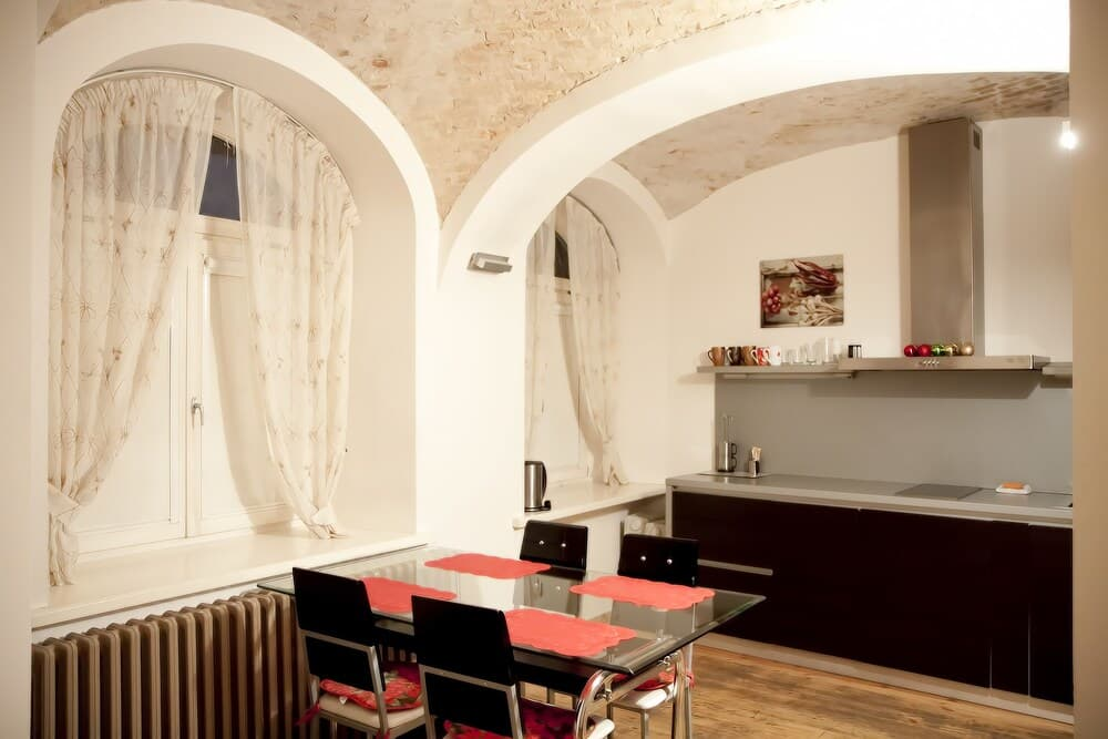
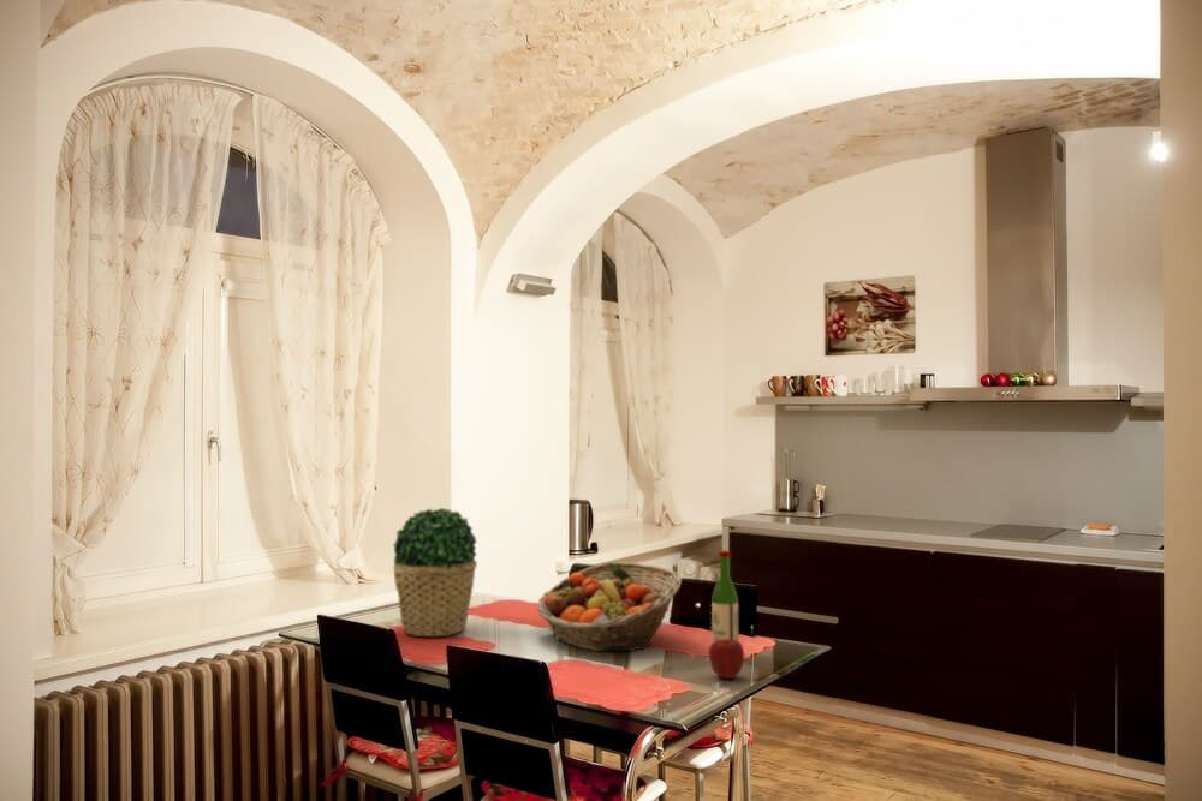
+ potted plant (435, 569)
+ wine bottle (725, 602)
+ apple (726, 658)
+ fruit basket (608, 604)
